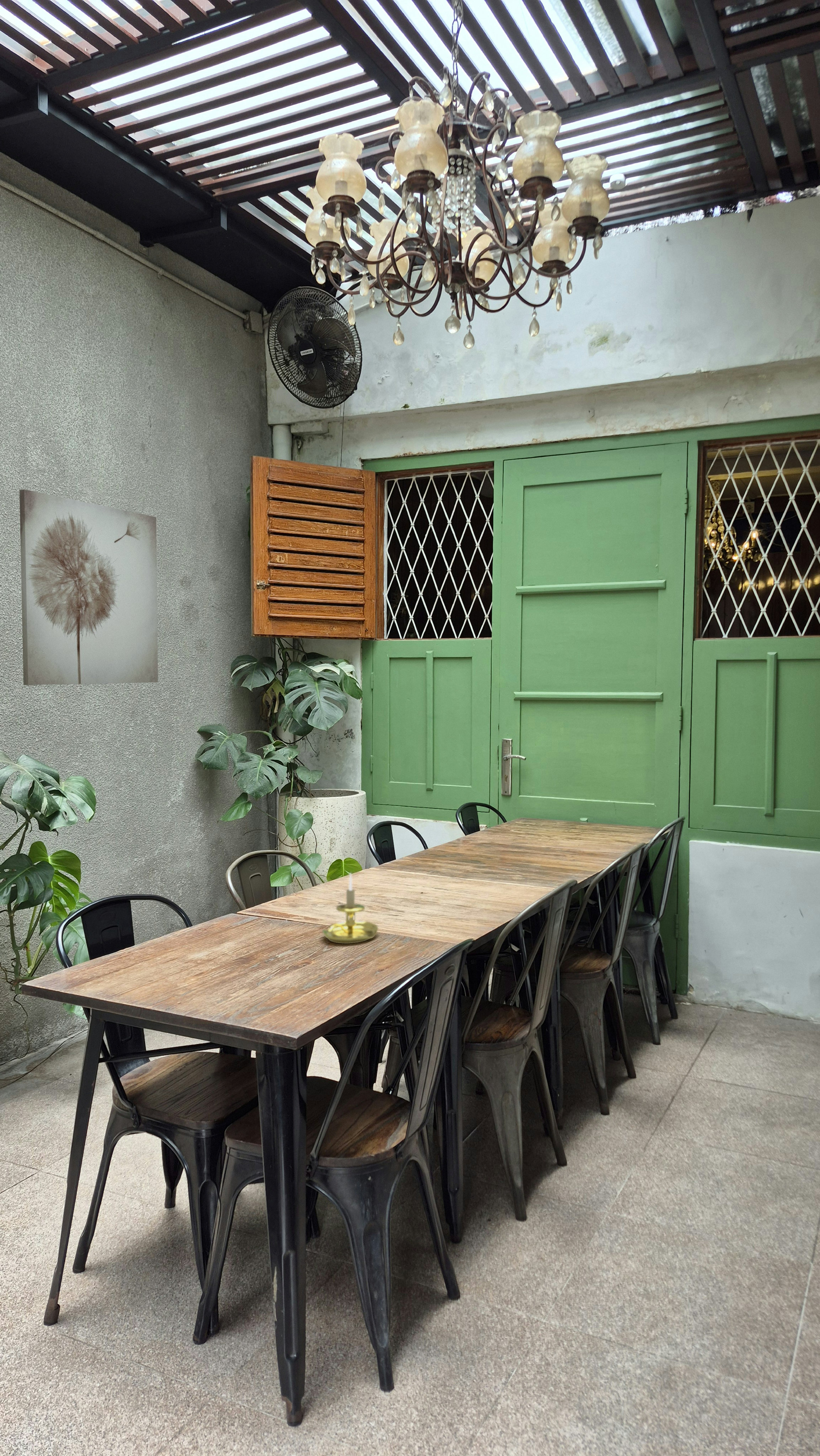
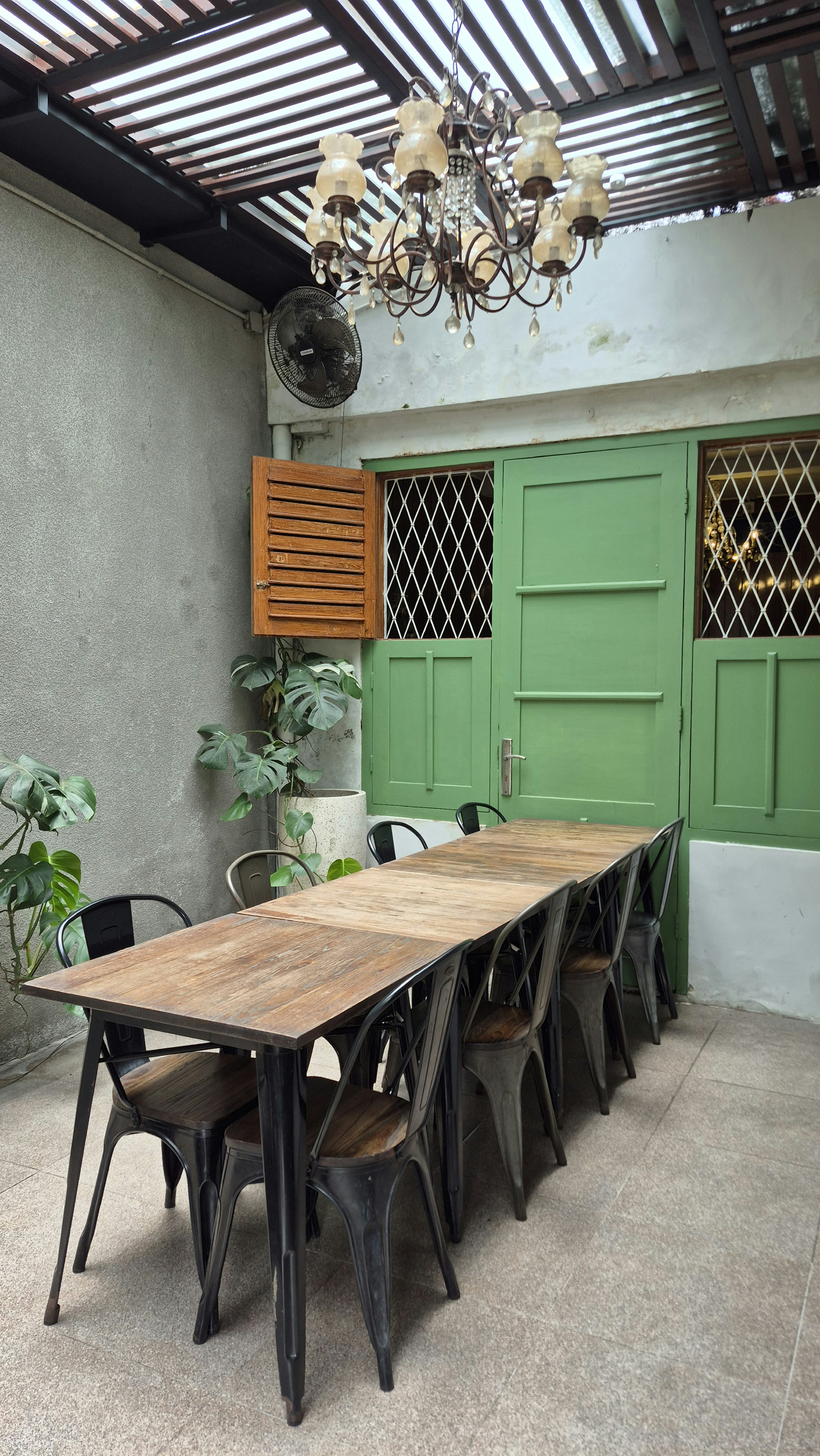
- wall art (95, 594)
- candle holder (348, 906)
